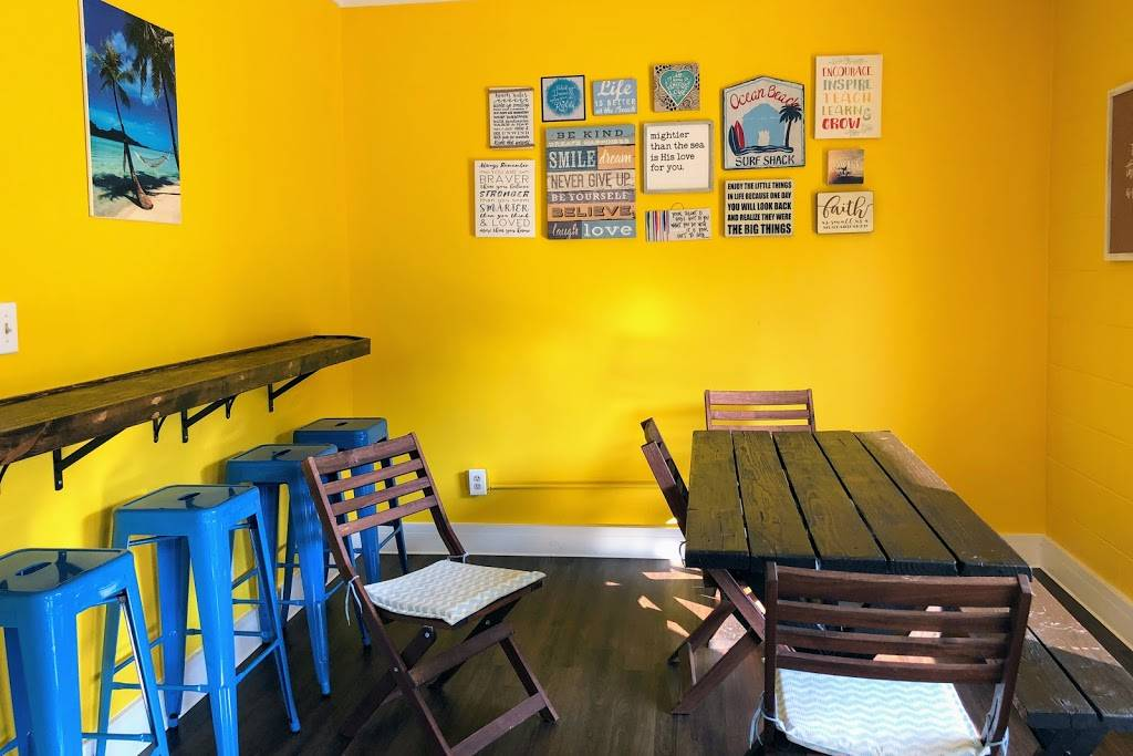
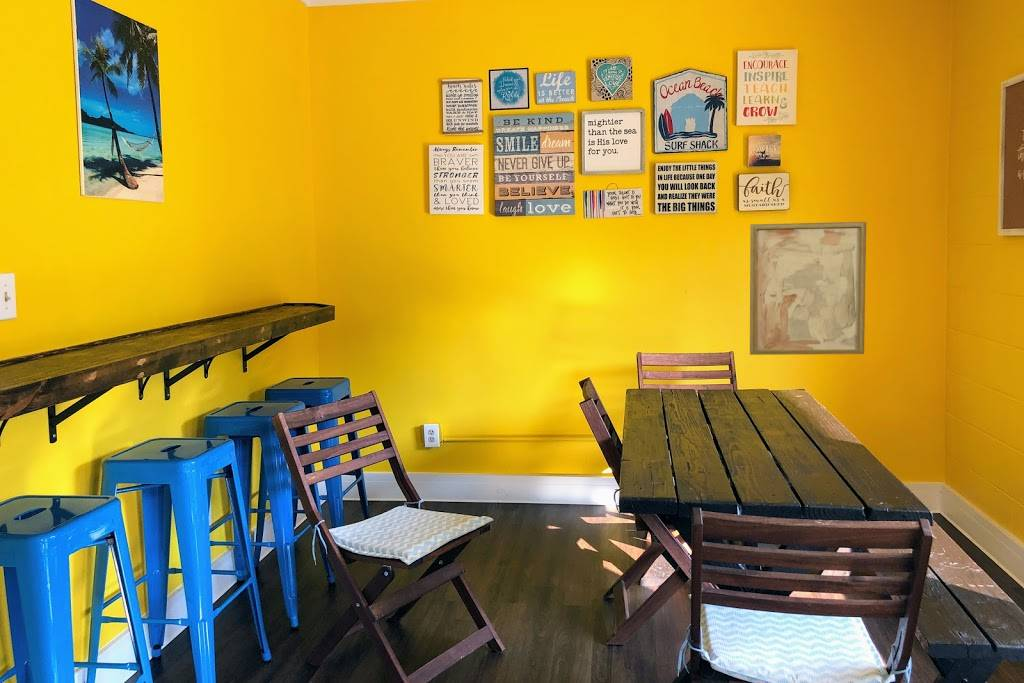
+ wall art (807, 289)
